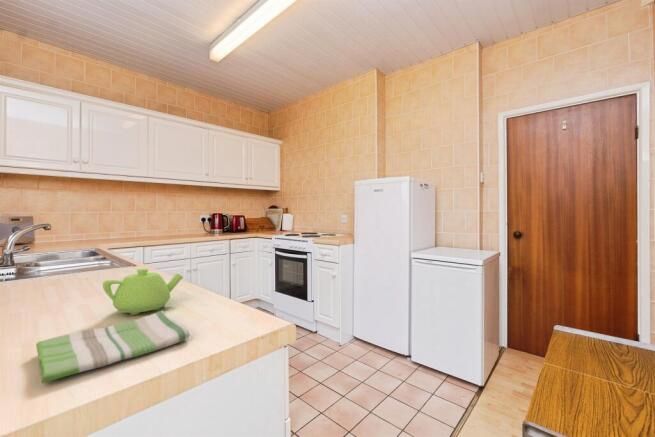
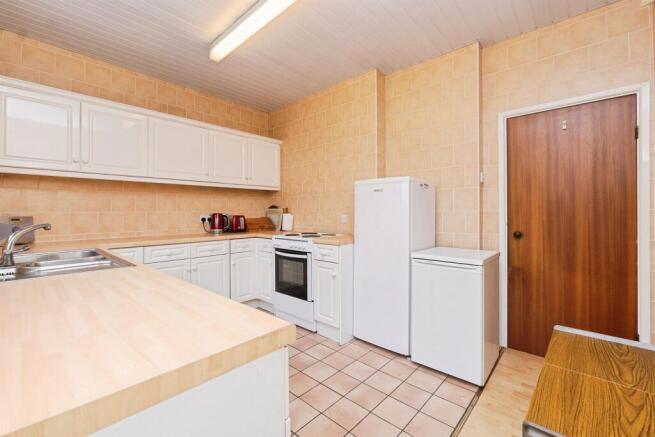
- teapot (146, 288)
- dish towel (116, 338)
